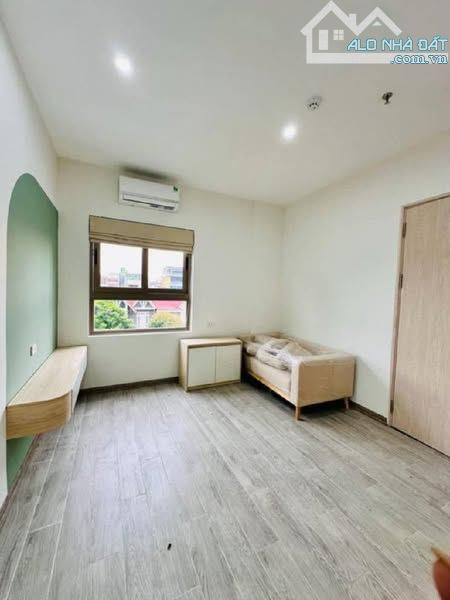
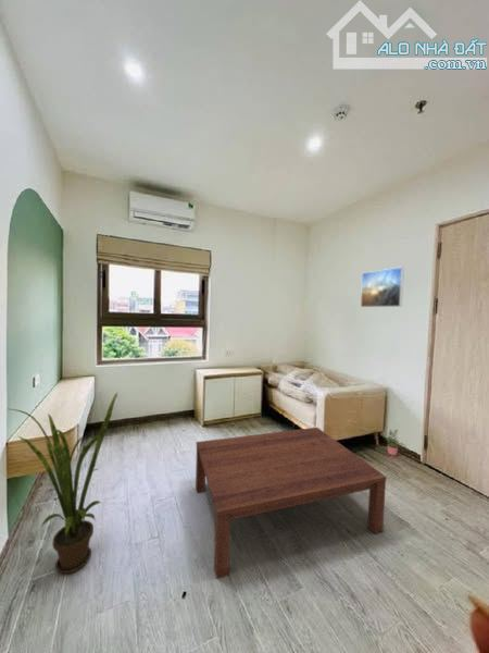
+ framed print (380, 288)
+ potted plant (393, 443)
+ coffee table (280, 482)
+ house plant (63, 486)
